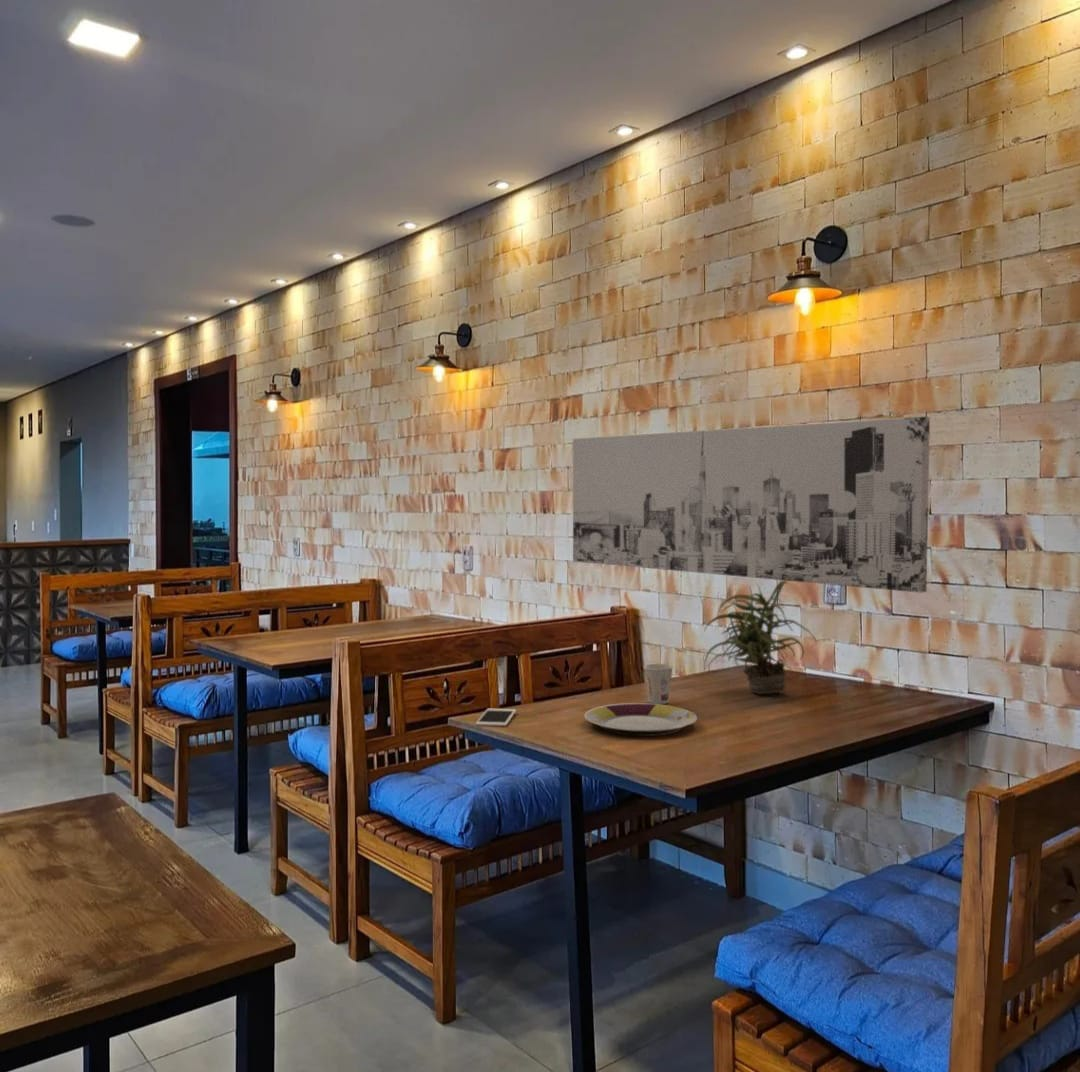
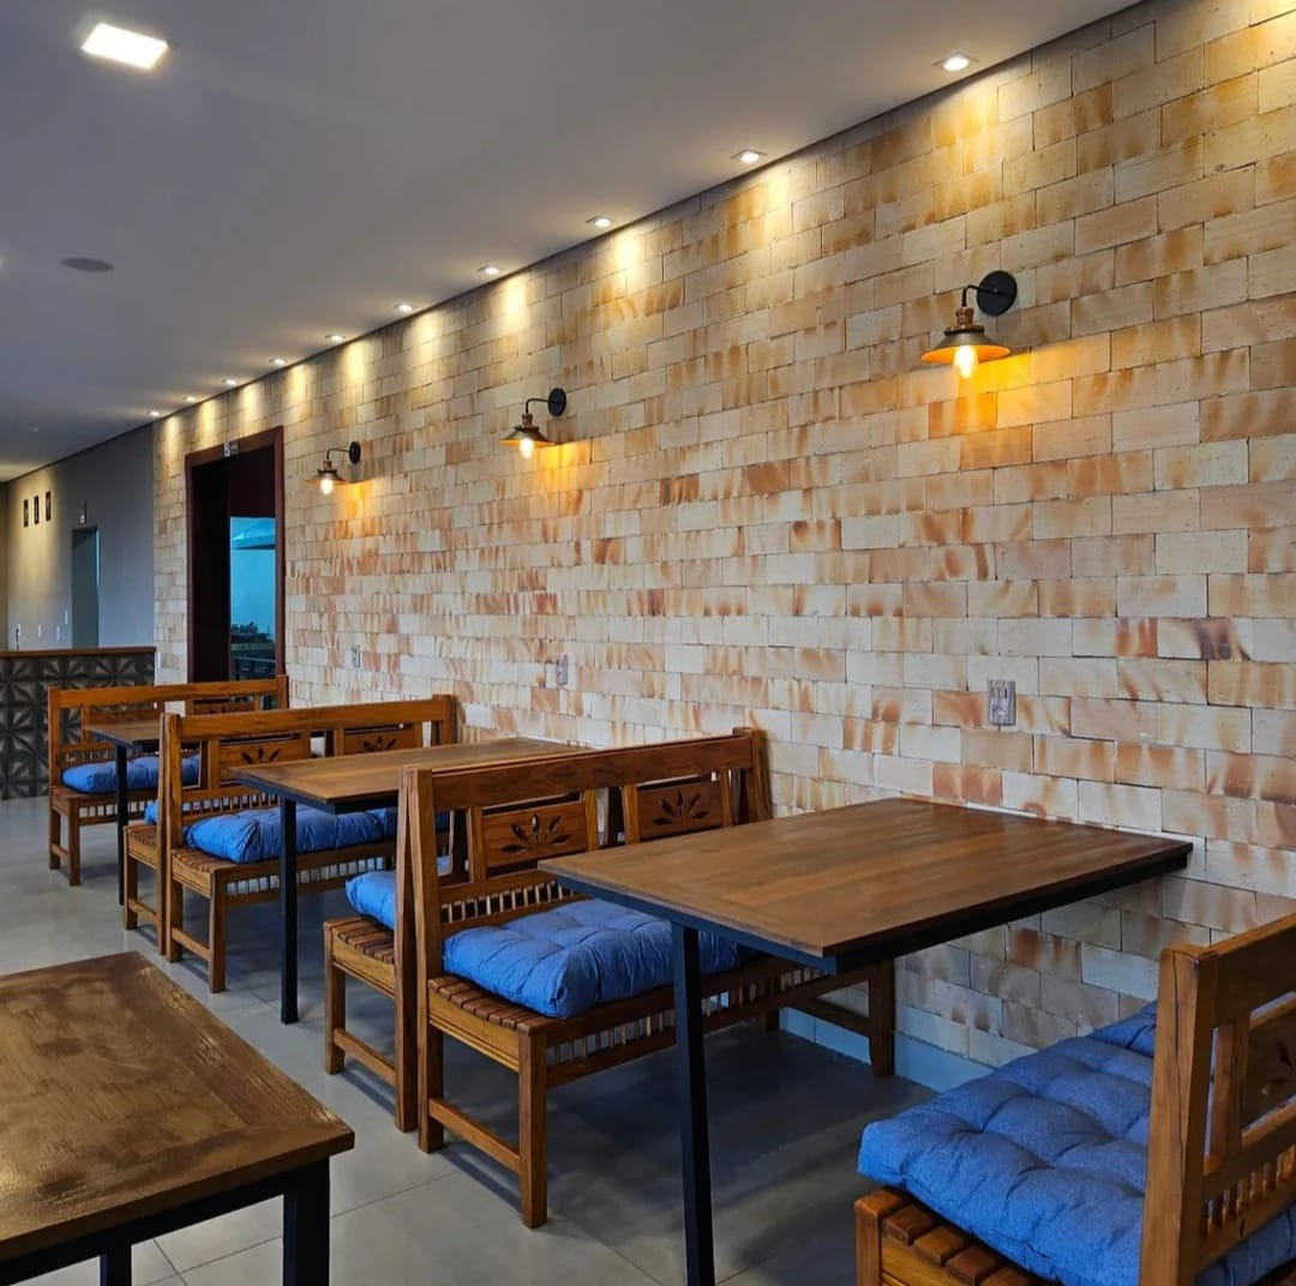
- potted plant (762, 634)
- cup (658, 684)
- wall art (719, 502)
- plate (640, 720)
- cell phone (496, 717)
